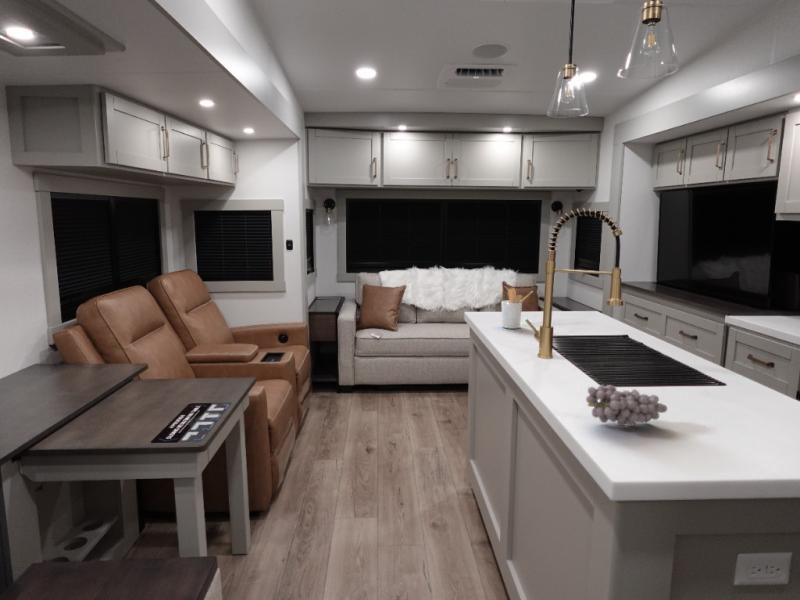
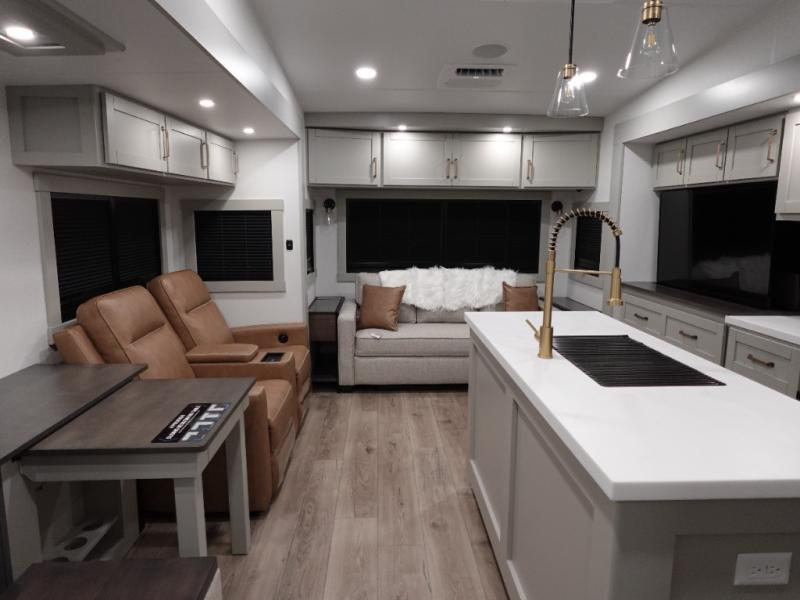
- fruit (627, 405)
- utensil holder (517, 308)
